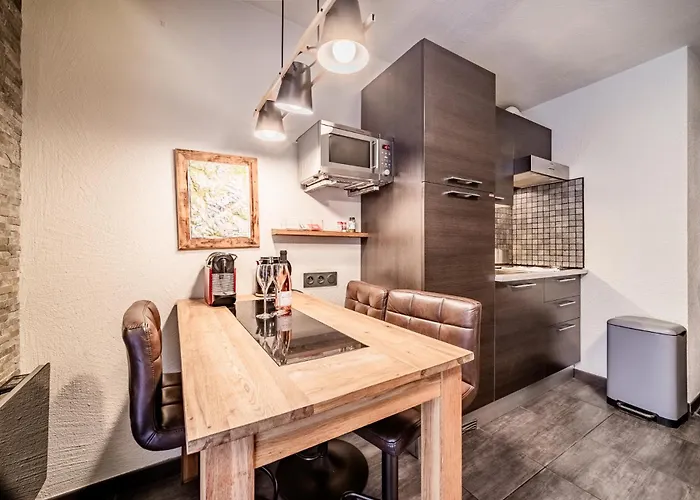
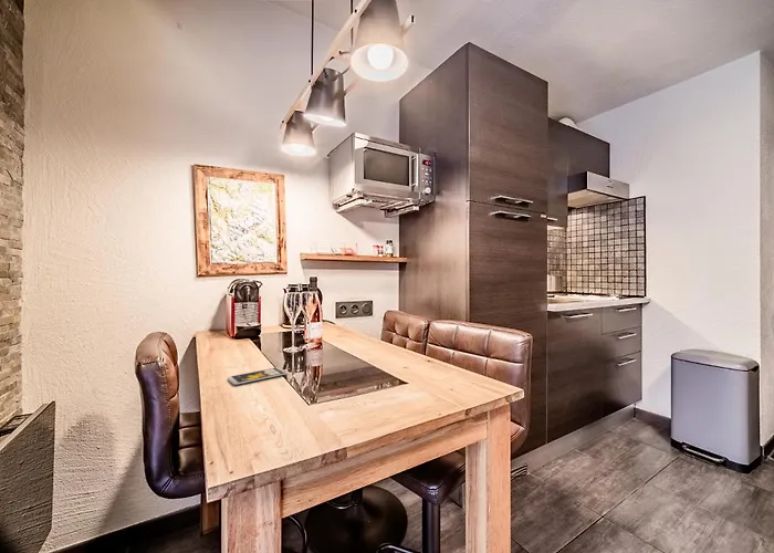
+ smartphone (258, 375)
